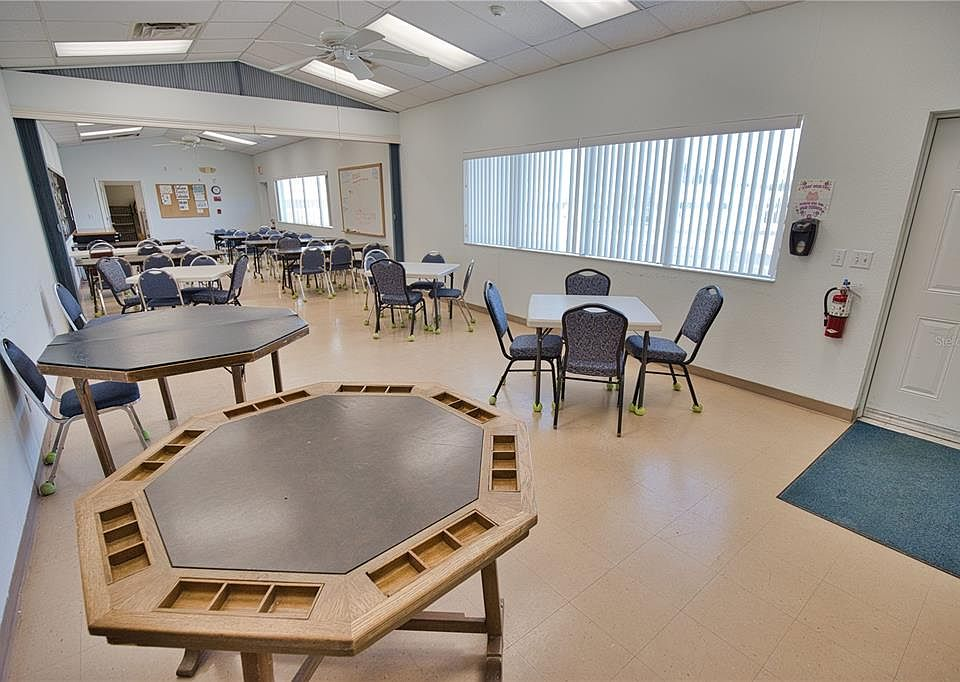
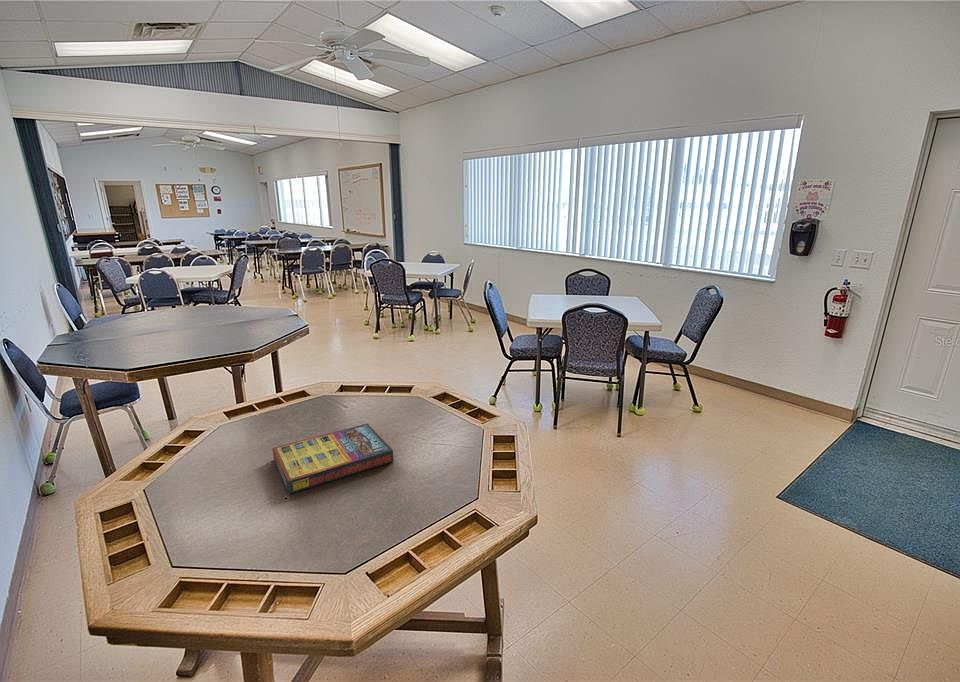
+ game compilation box (332, 454)
